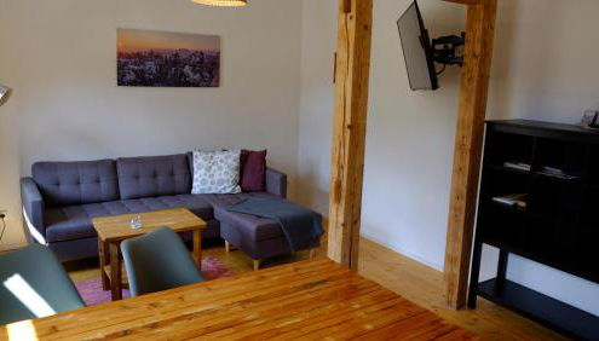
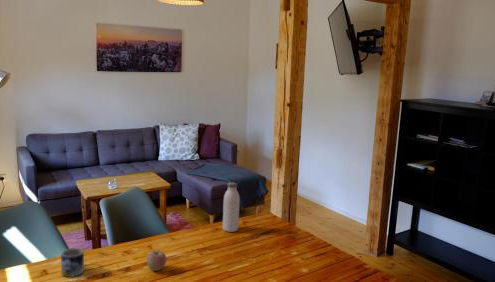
+ water bottle (231, 206)
+ mug (74, 260)
+ apple (156, 260)
